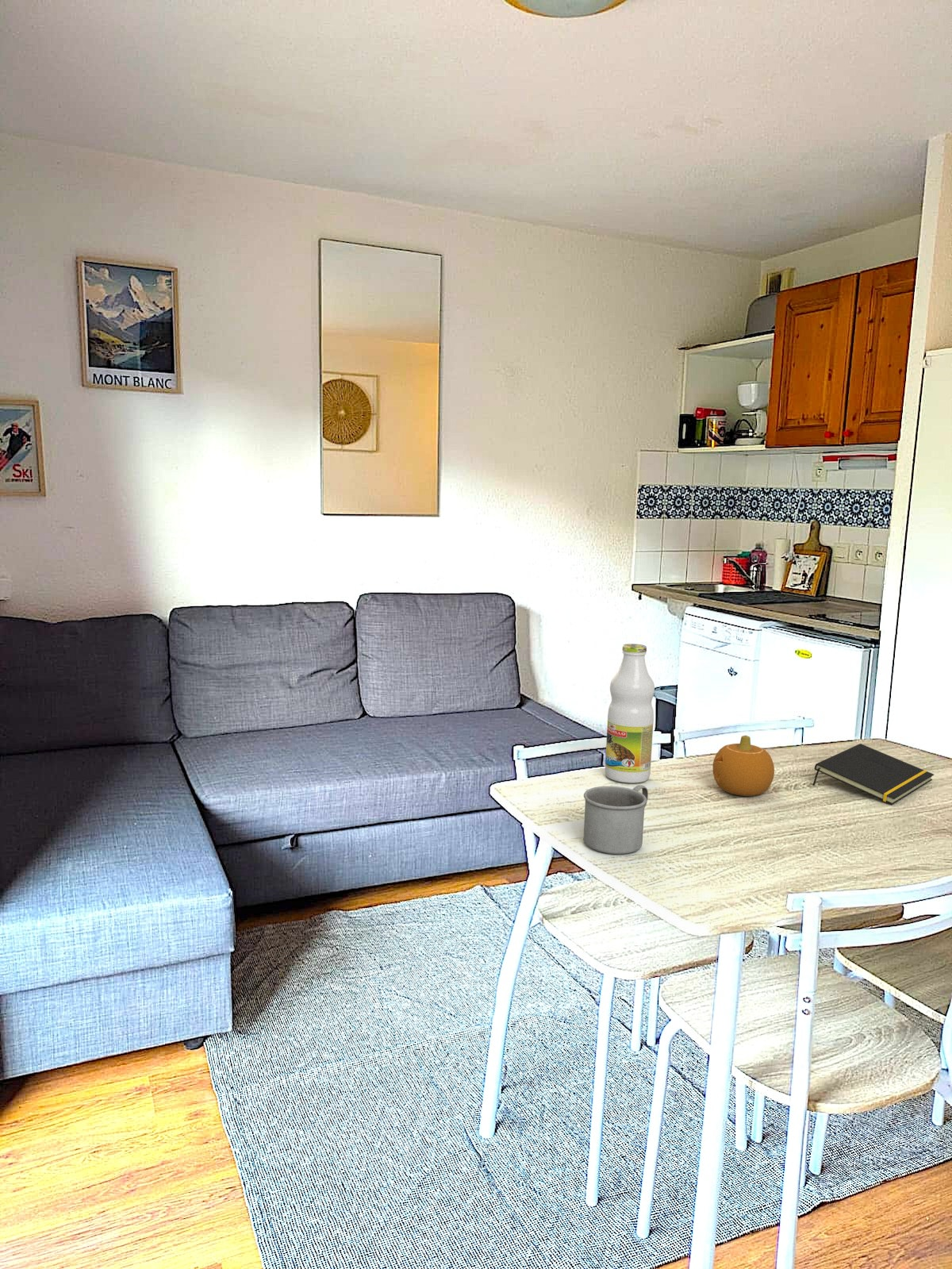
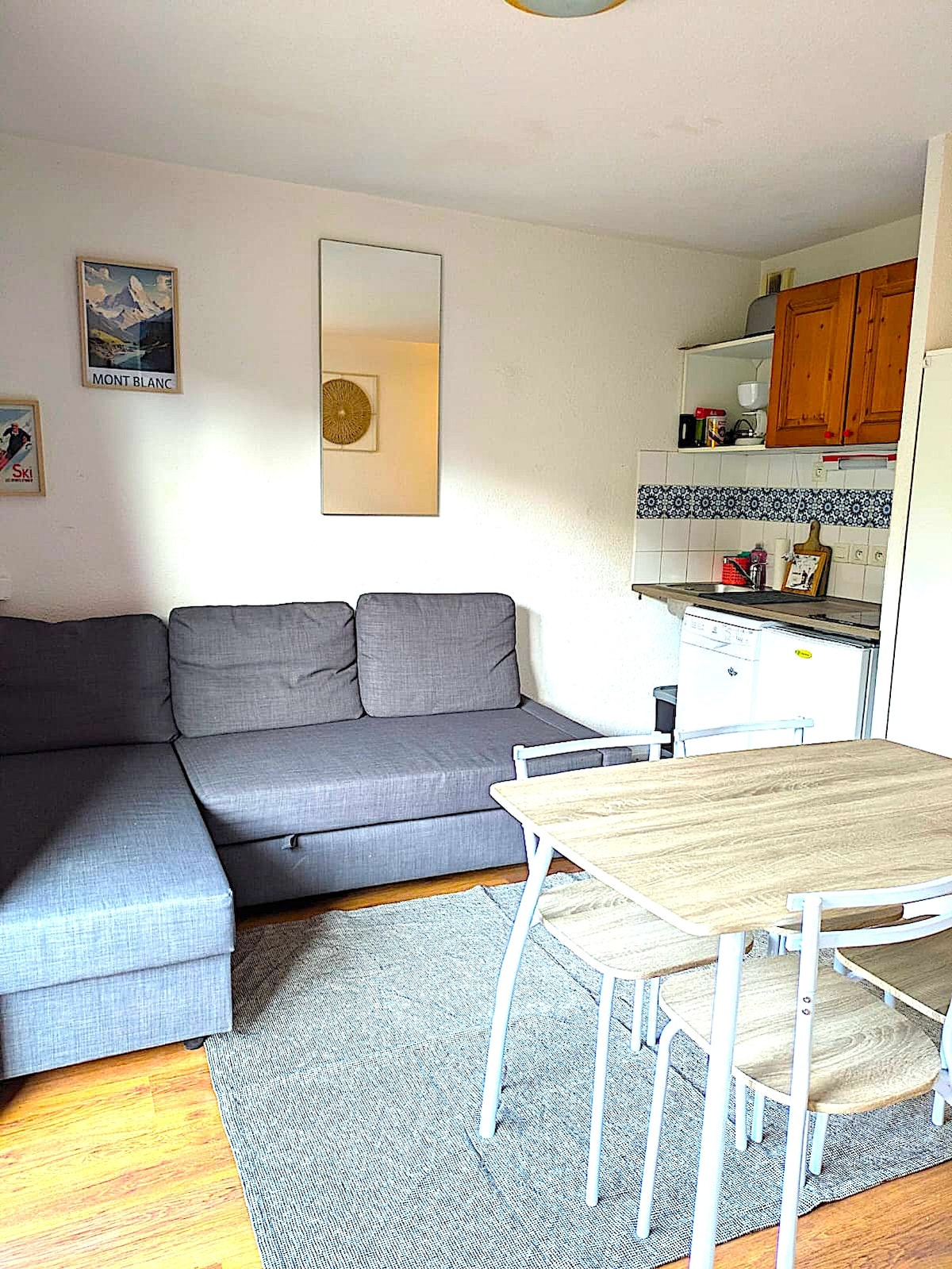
- fruit (743, 763)
- notepad (875, 771)
- mug (616, 817)
- bottle (631, 712)
